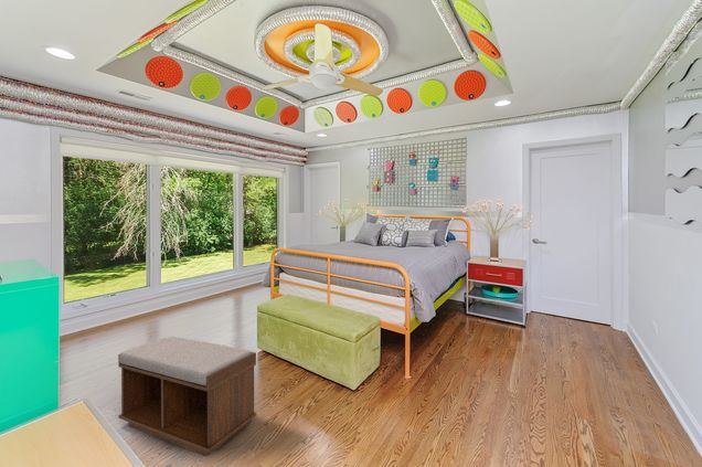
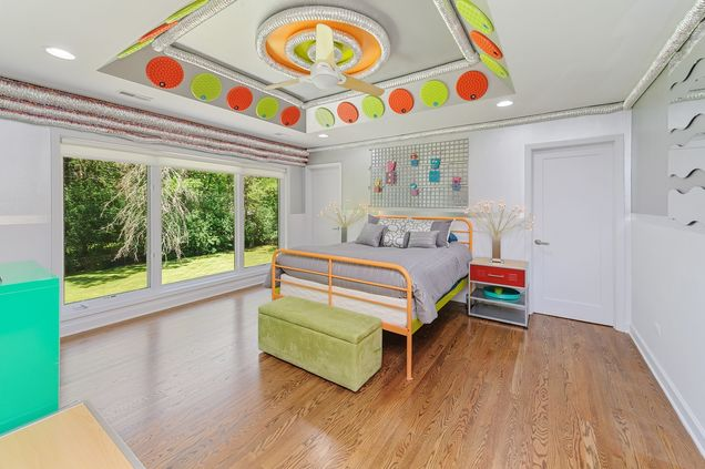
- bench (187, 388)
